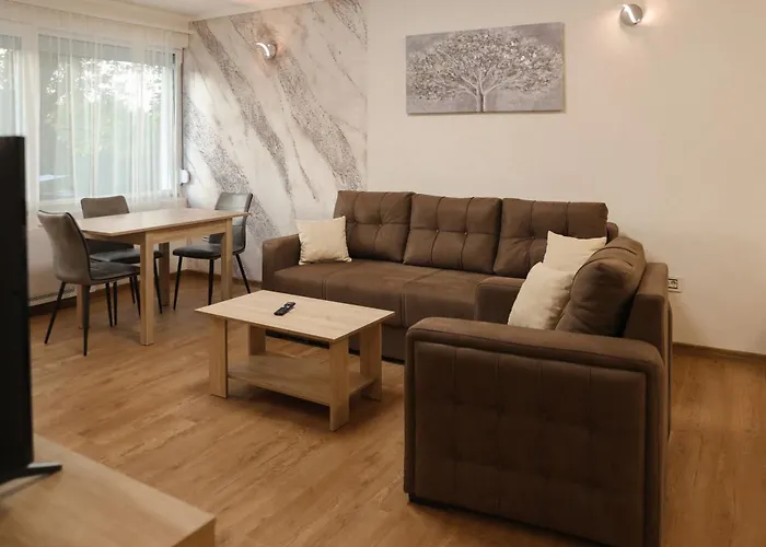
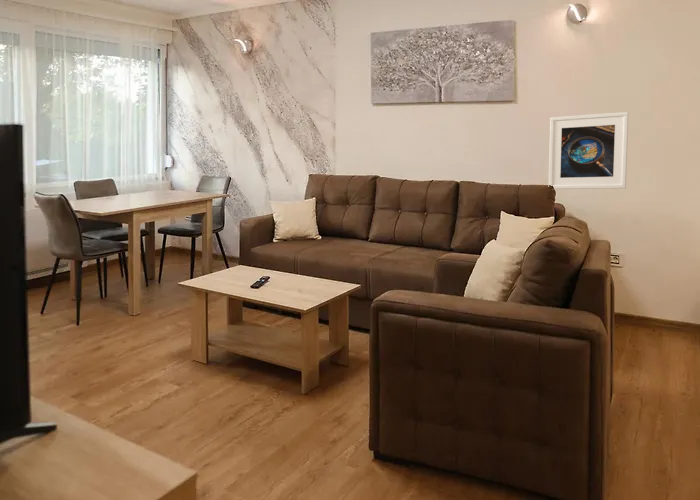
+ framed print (587, 151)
